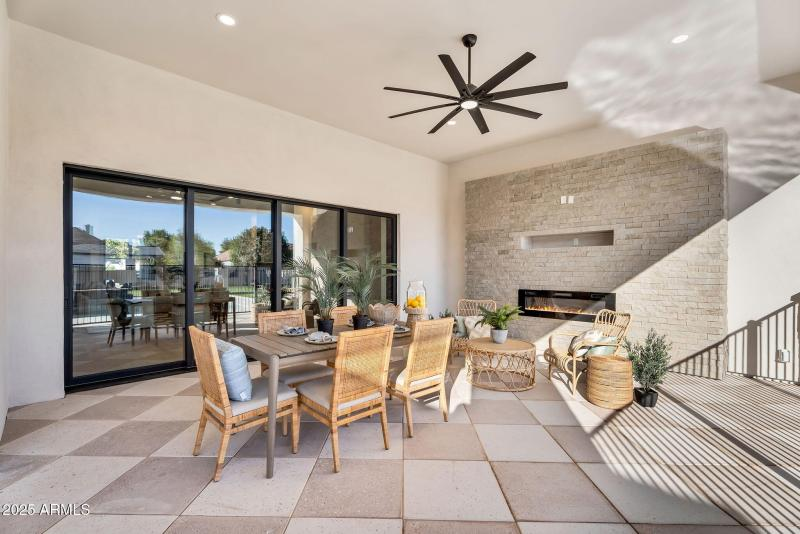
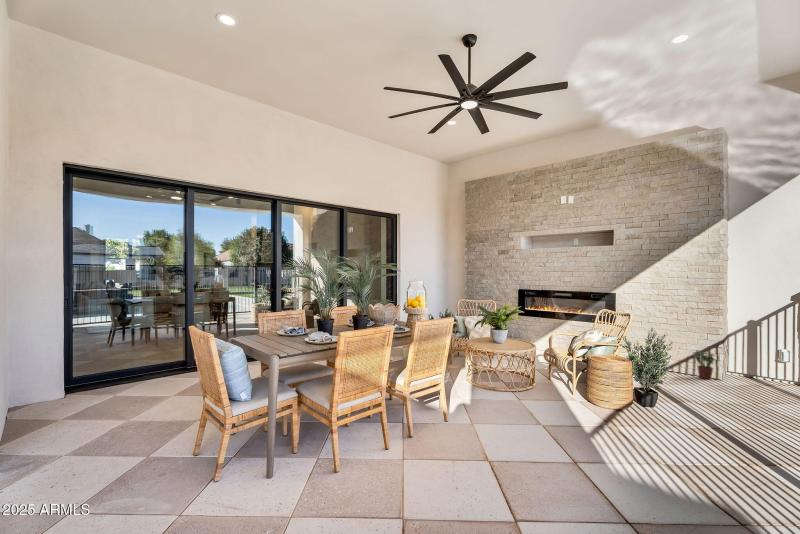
+ potted plant (704, 363)
